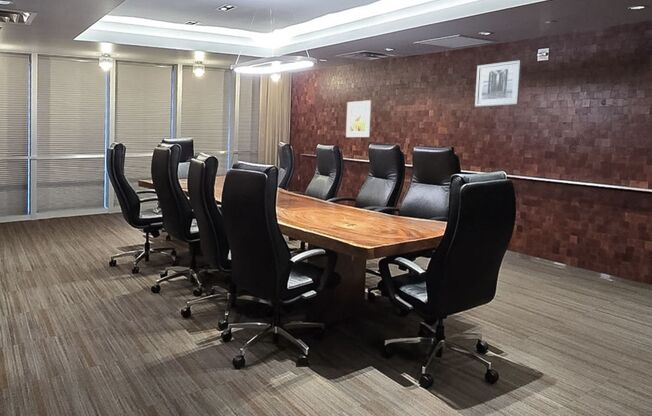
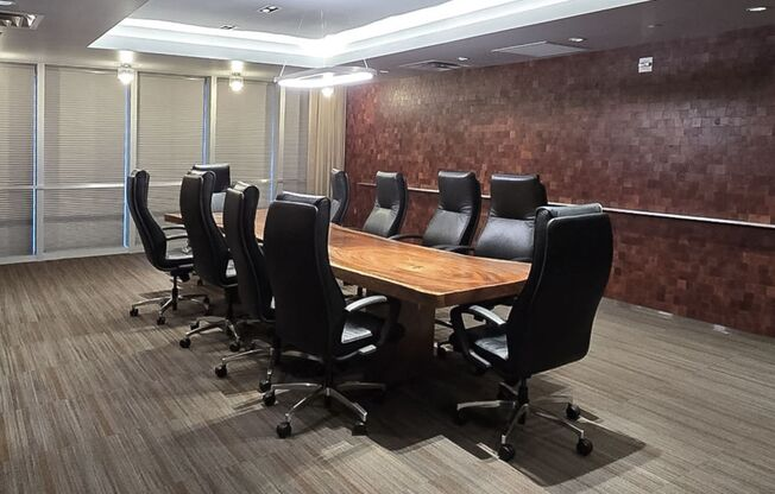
- wall art (497, 84)
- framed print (358, 119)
